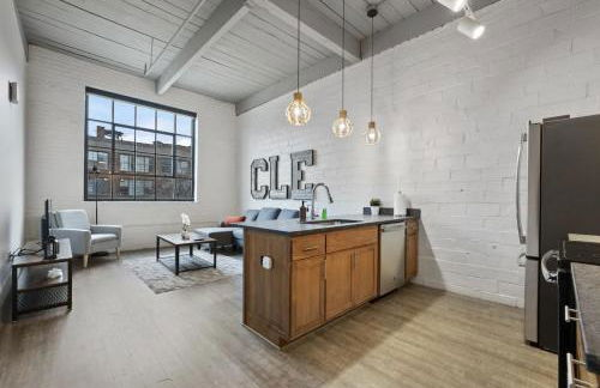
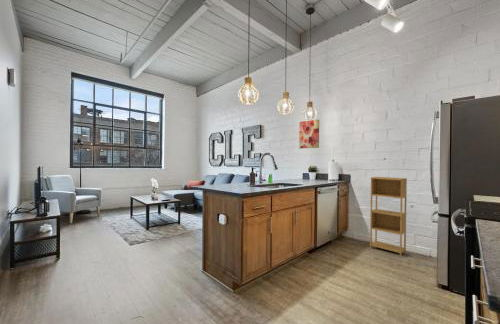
+ shelving unit (387, 213)
+ wall art (308, 134)
